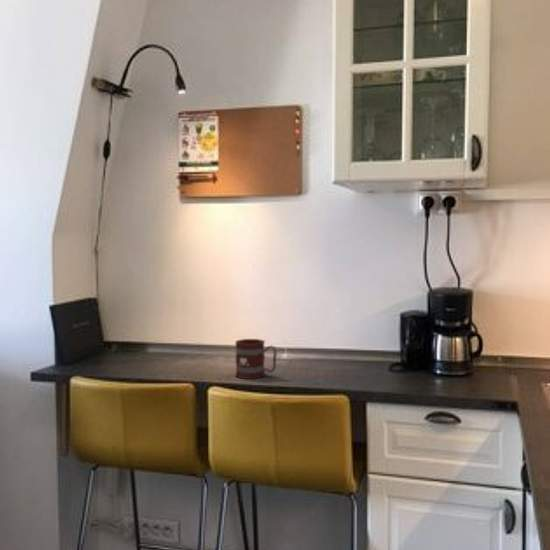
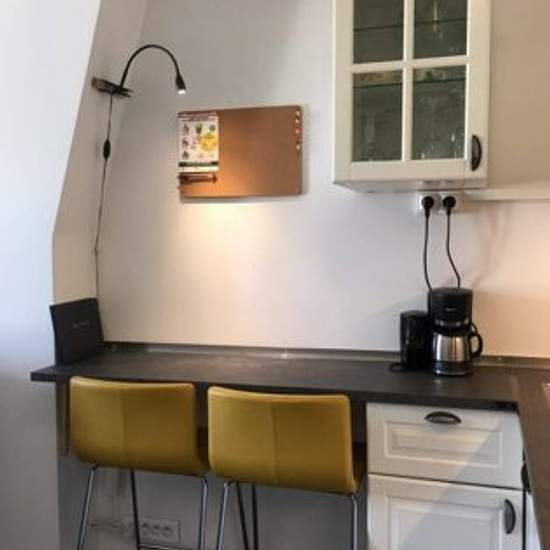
- mug (256, 358)
